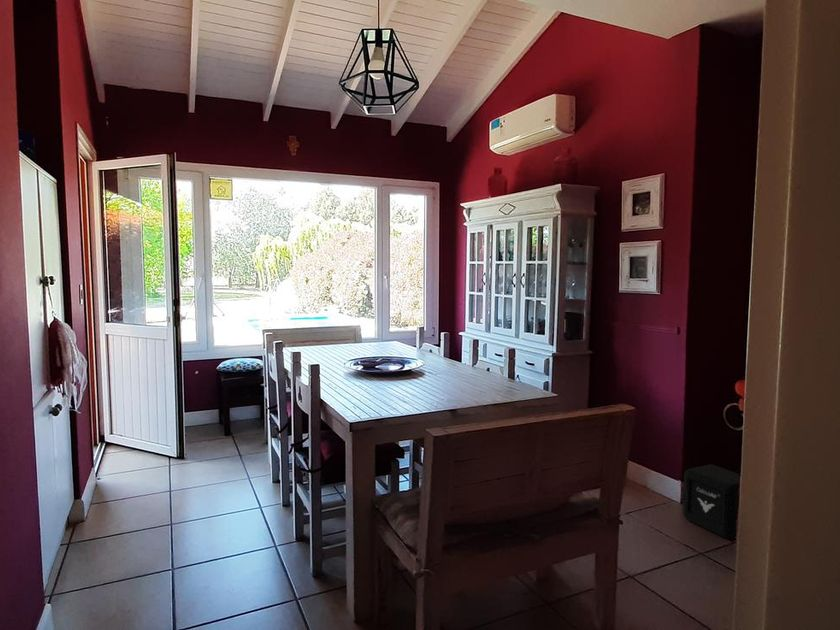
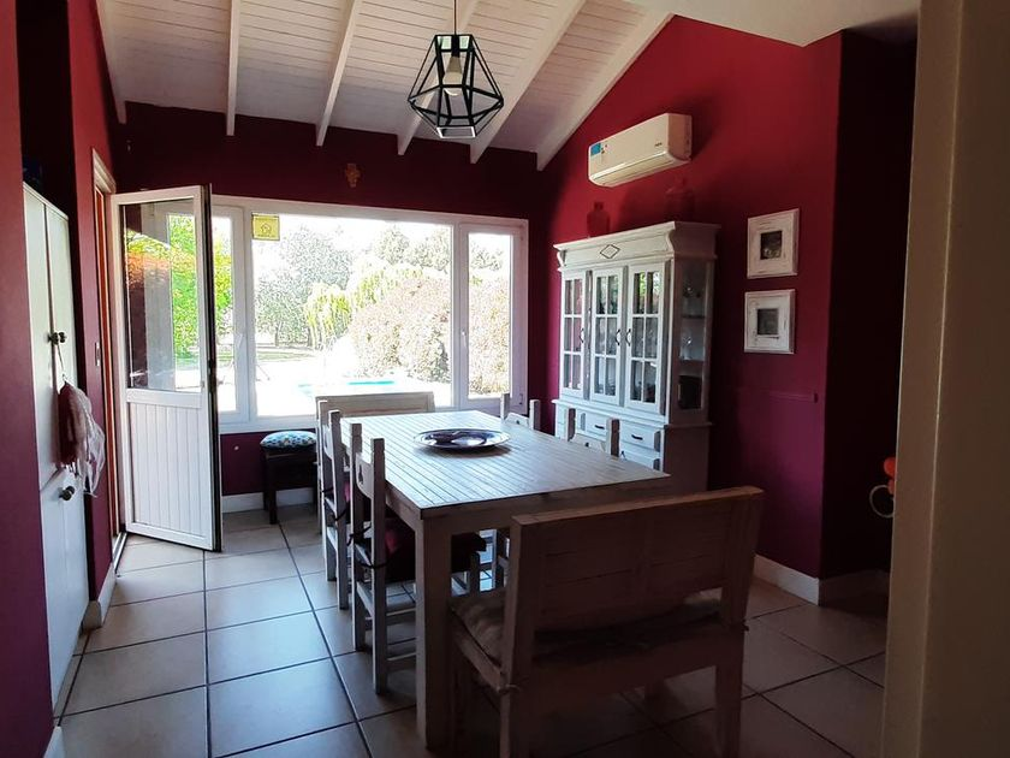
- air purifier (717, 500)
